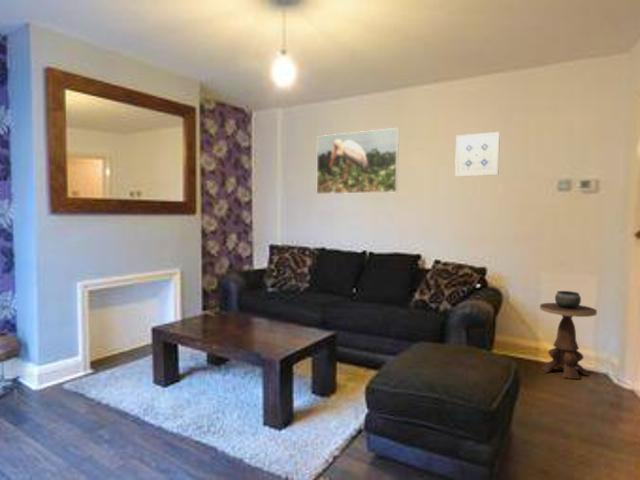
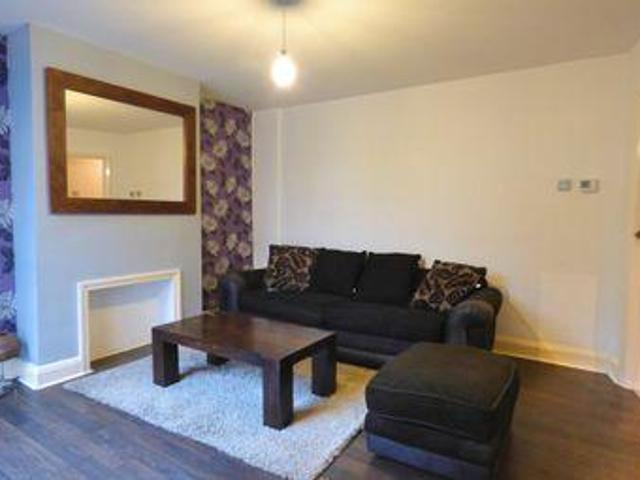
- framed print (355, 163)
- side table (566, 332)
- wall art (476, 154)
